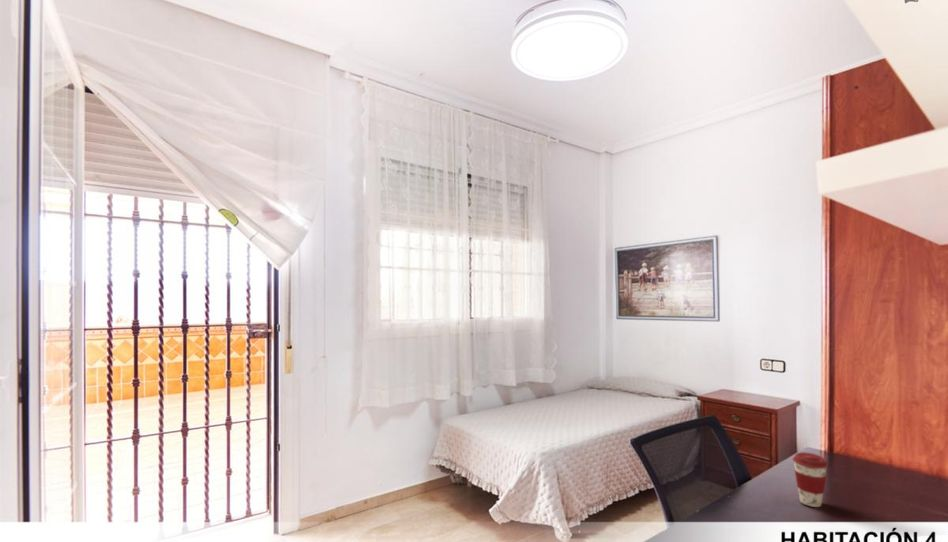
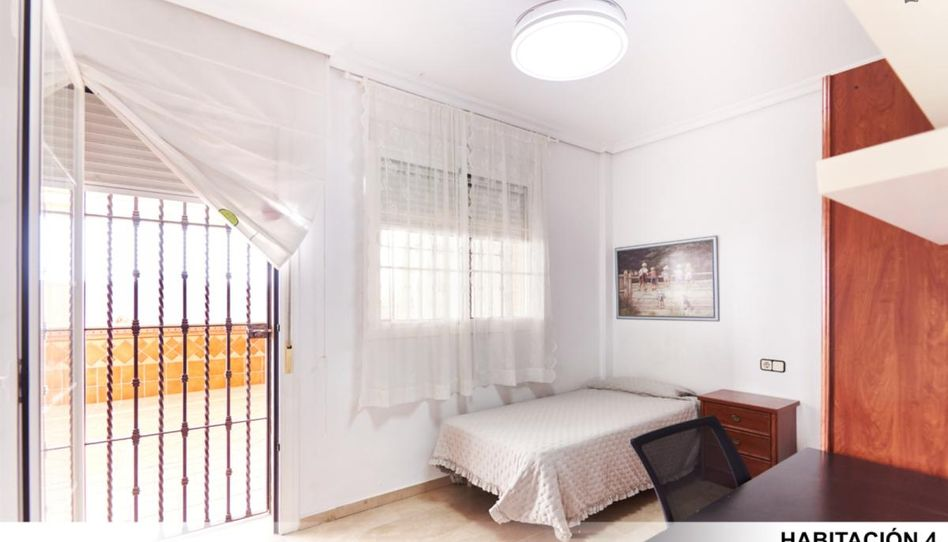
- coffee cup (810, 479)
